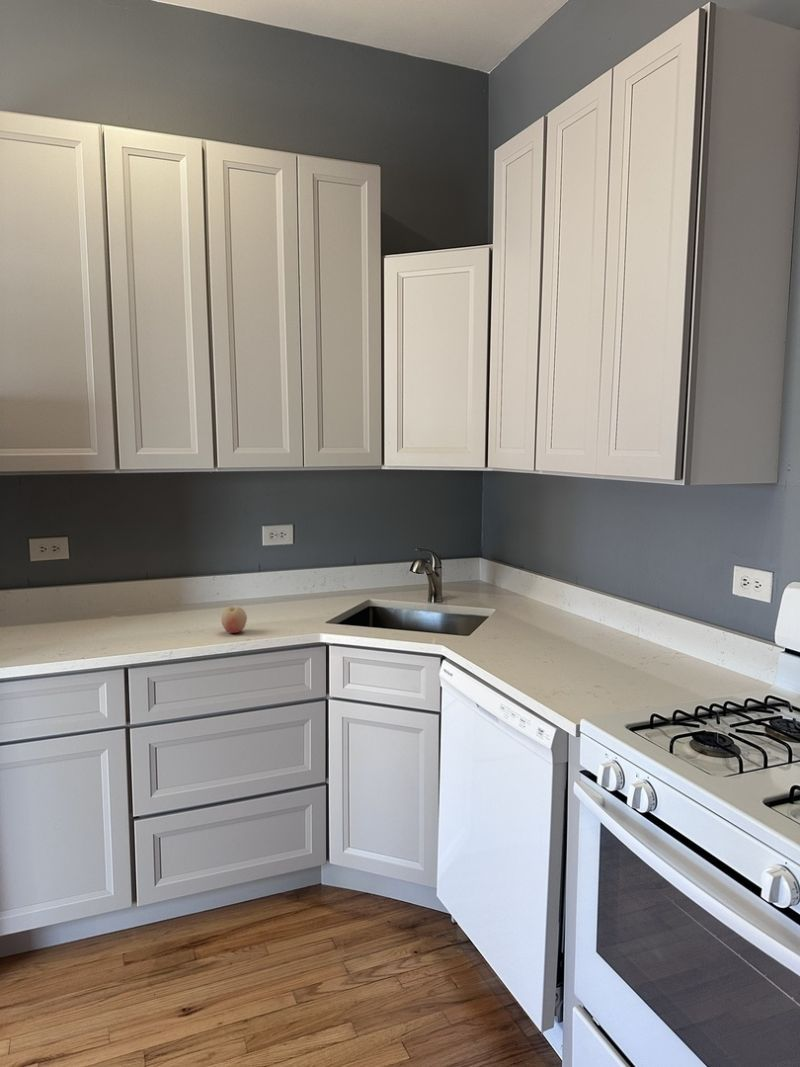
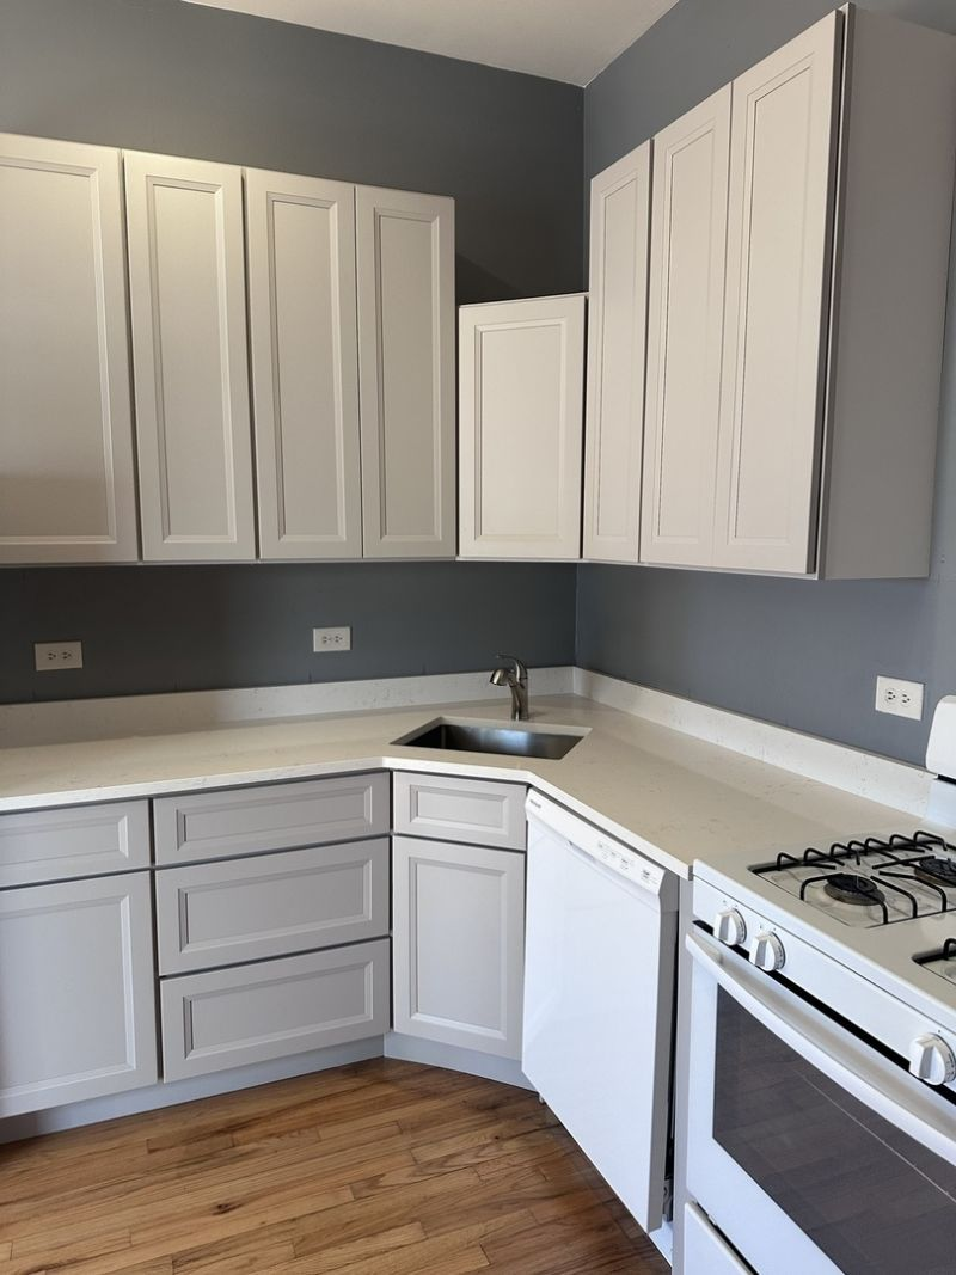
- fruit (234, 619)
